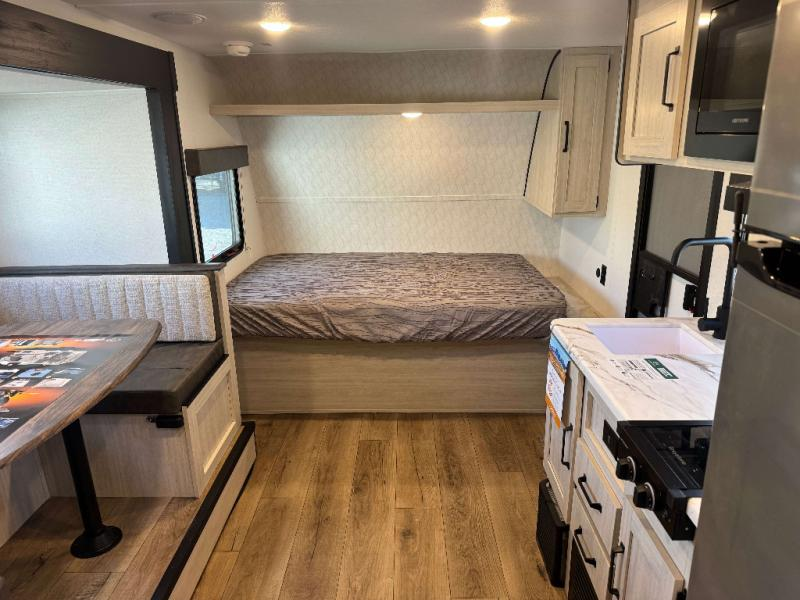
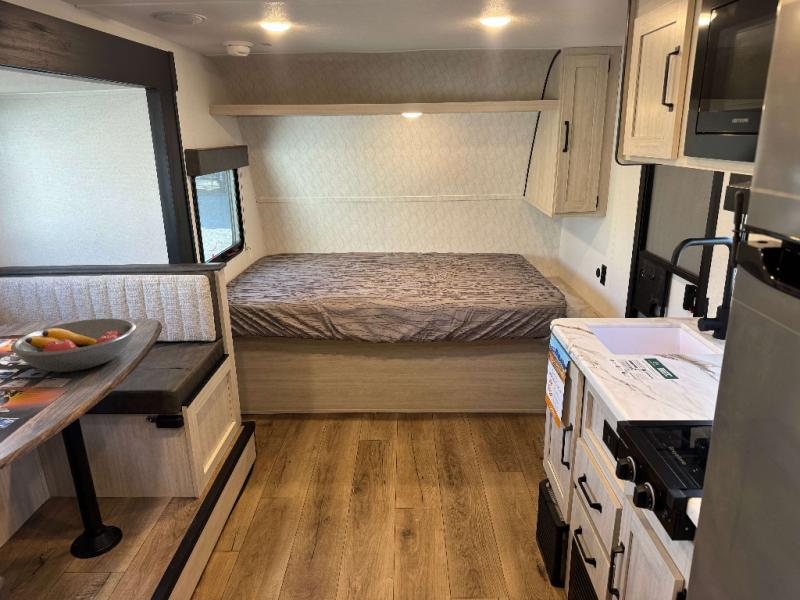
+ fruit bowl (78, 344)
